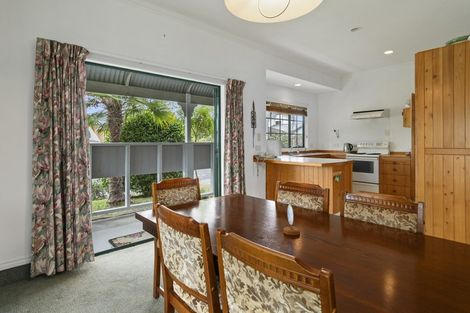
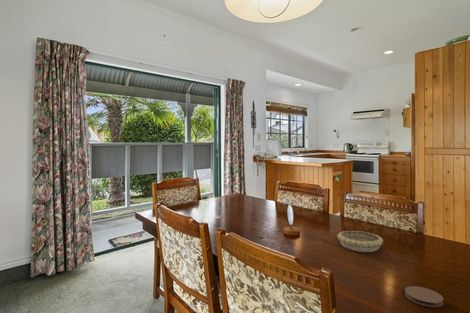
+ coaster (423, 296)
+ decorative bowl (359, 240)
